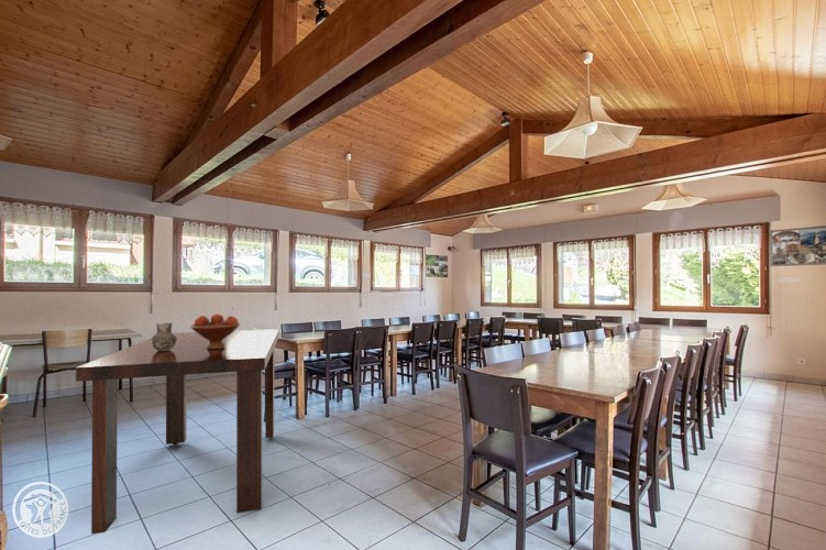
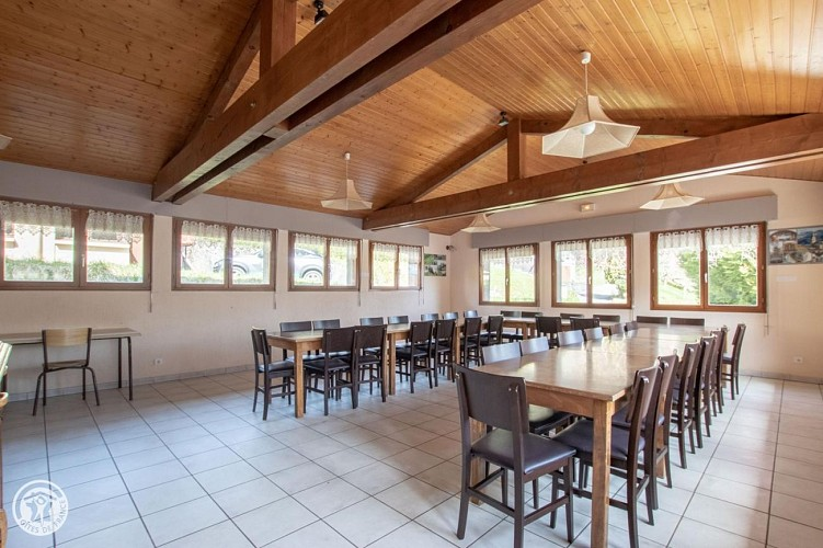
- ceramic pitcher (164, 336)
- fruit bowl (216, 331)
- dining table (185, 406)
